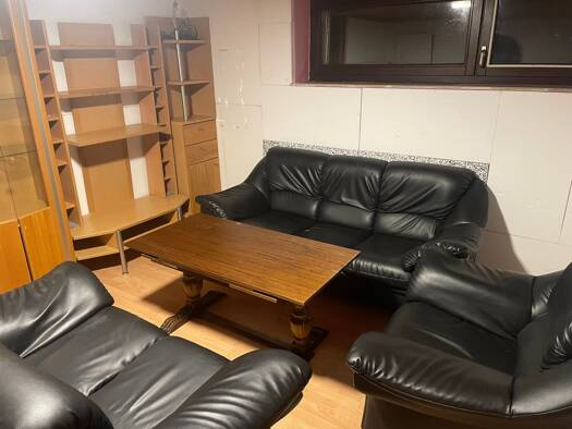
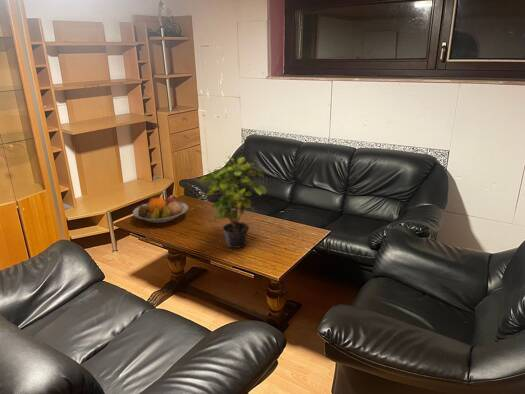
+ fruit bowl (160, 207)
+ potted plant (234, 201)
